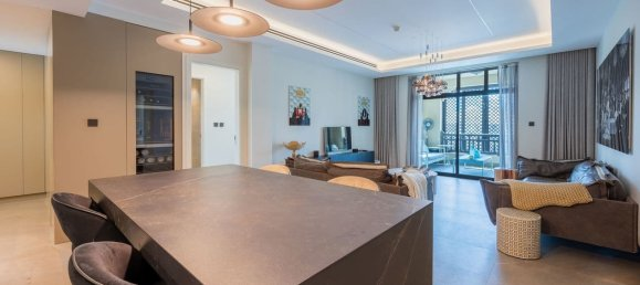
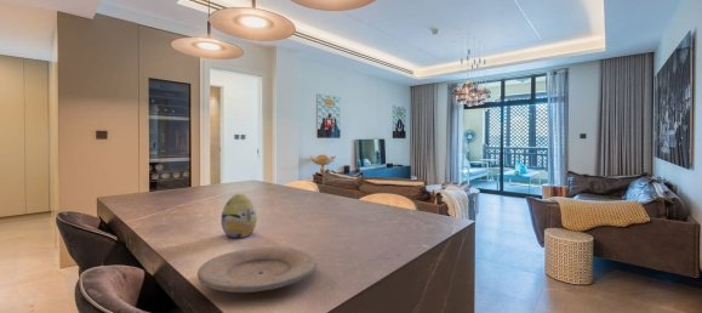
+ plate (259, 269)
+ decorative egg (239, 214)
